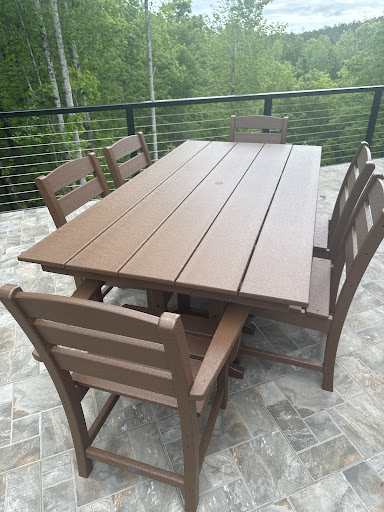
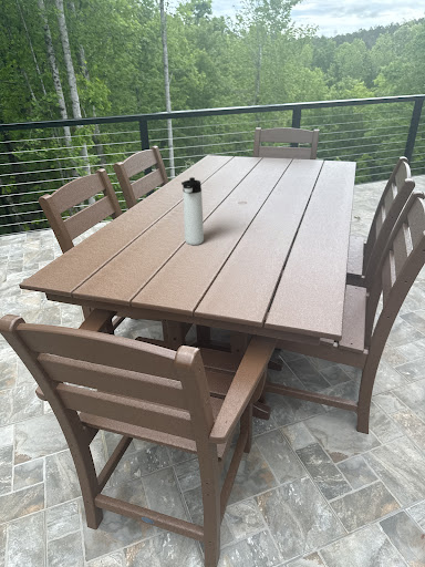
+ thermos bottle (191, 213)
